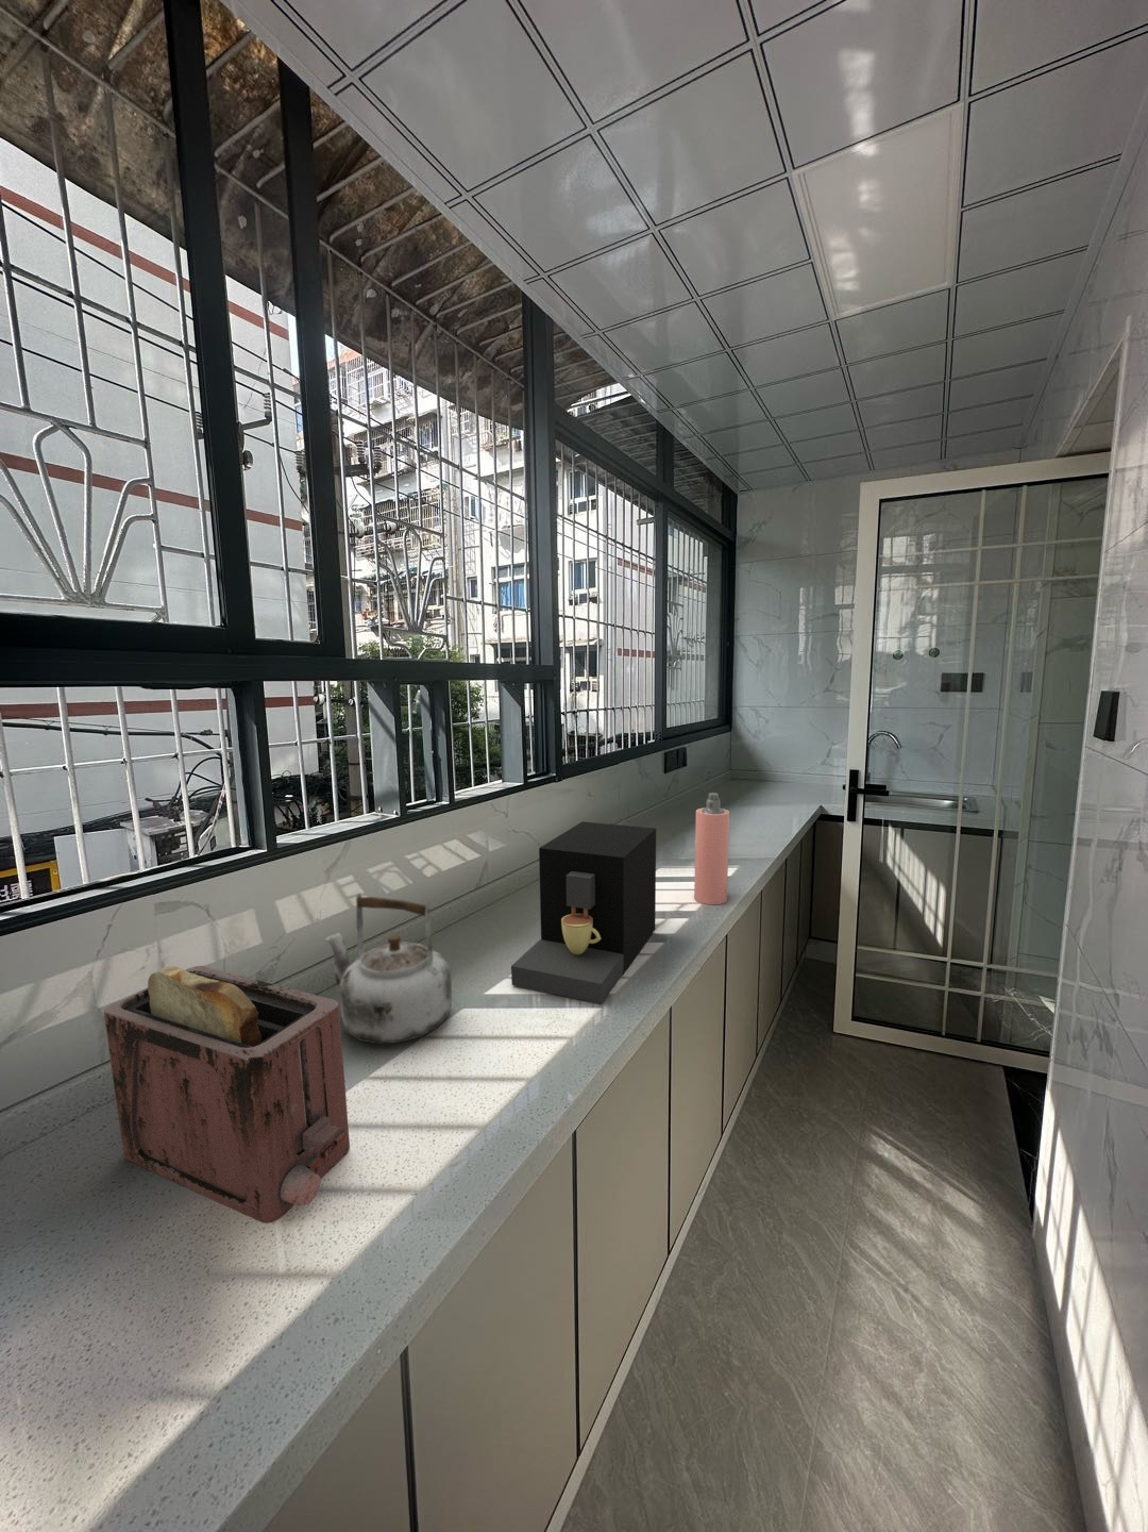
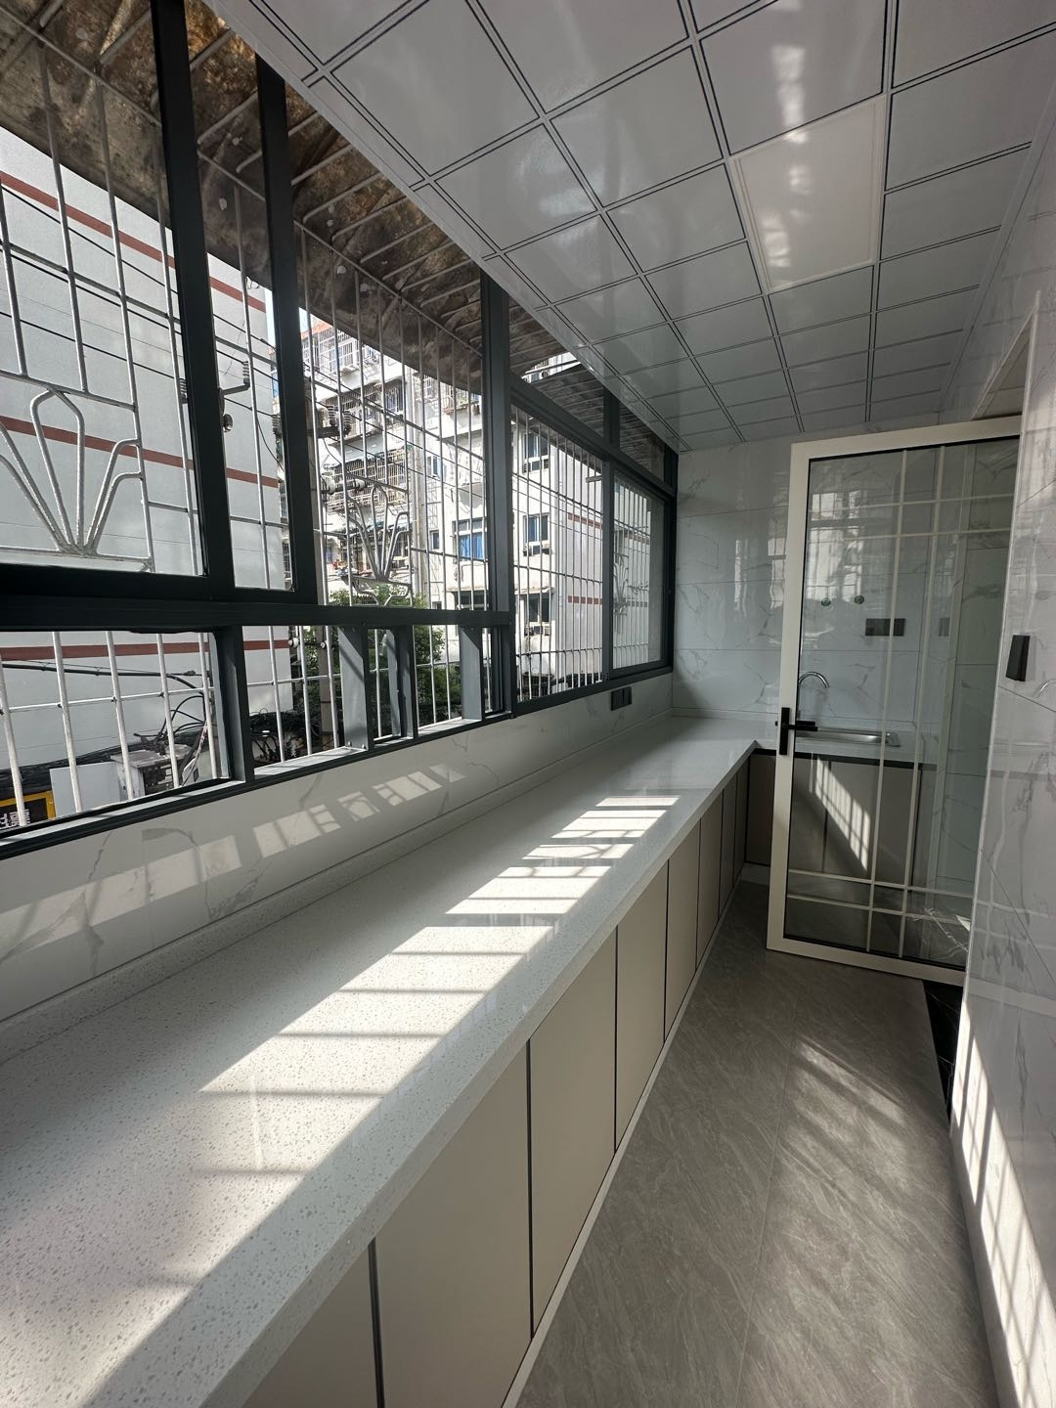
- spray bottle (711, 847)
- kettle (382, 958)
- coffee maker (590, 901)
- toaster (236, 1065)
